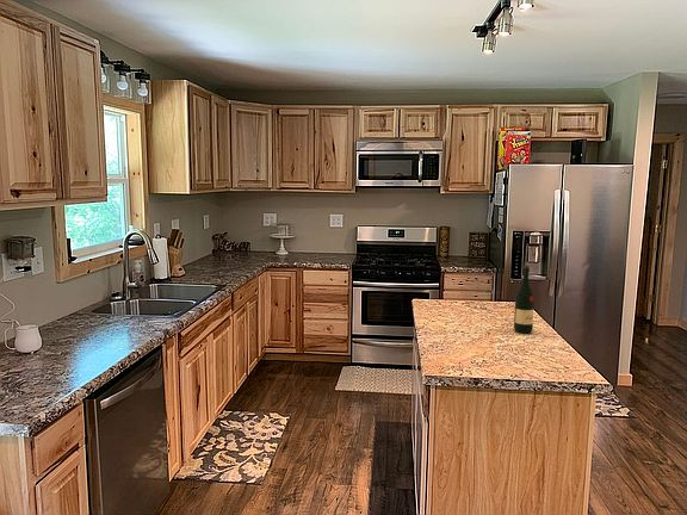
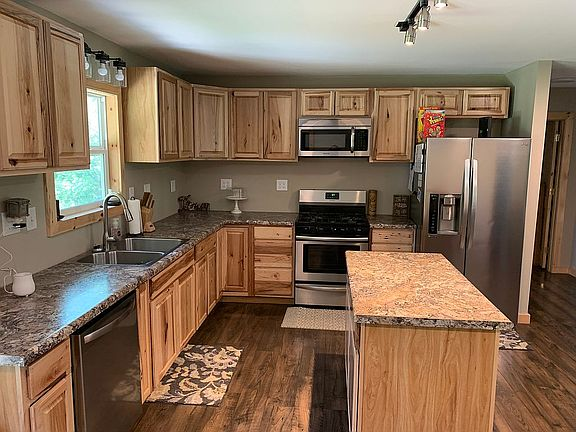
- wine bottle (524, 298)
